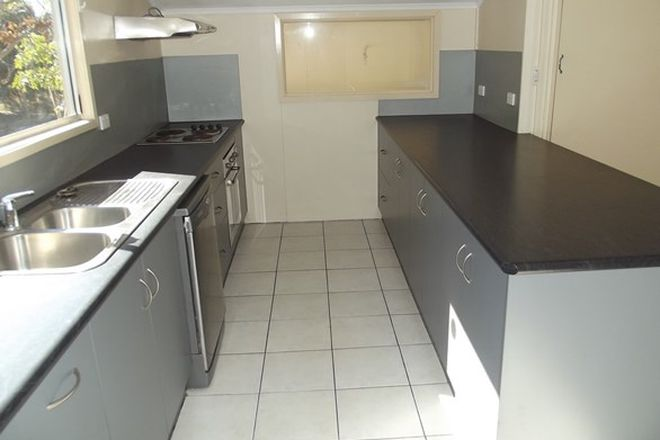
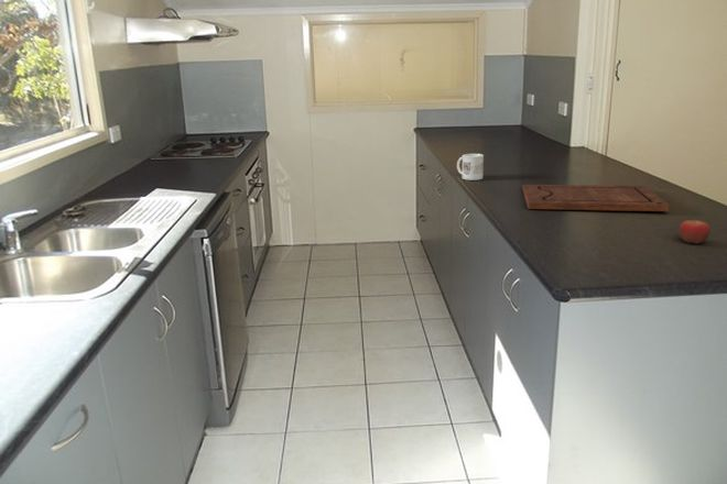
+ cutting board (588, 196)
+ mug (470, 166)
+ fruit (694, 229)
